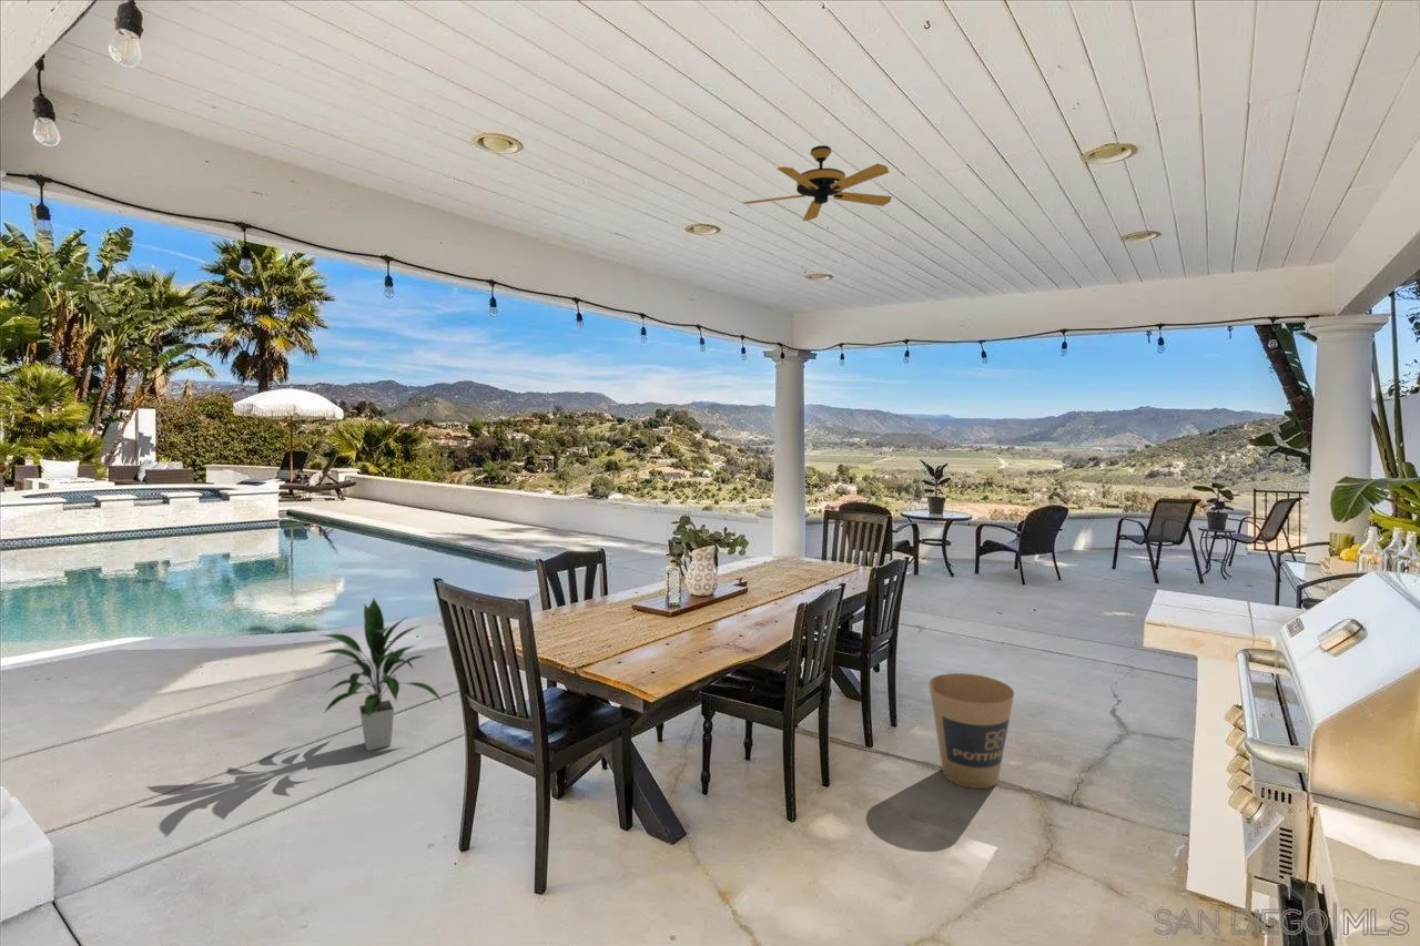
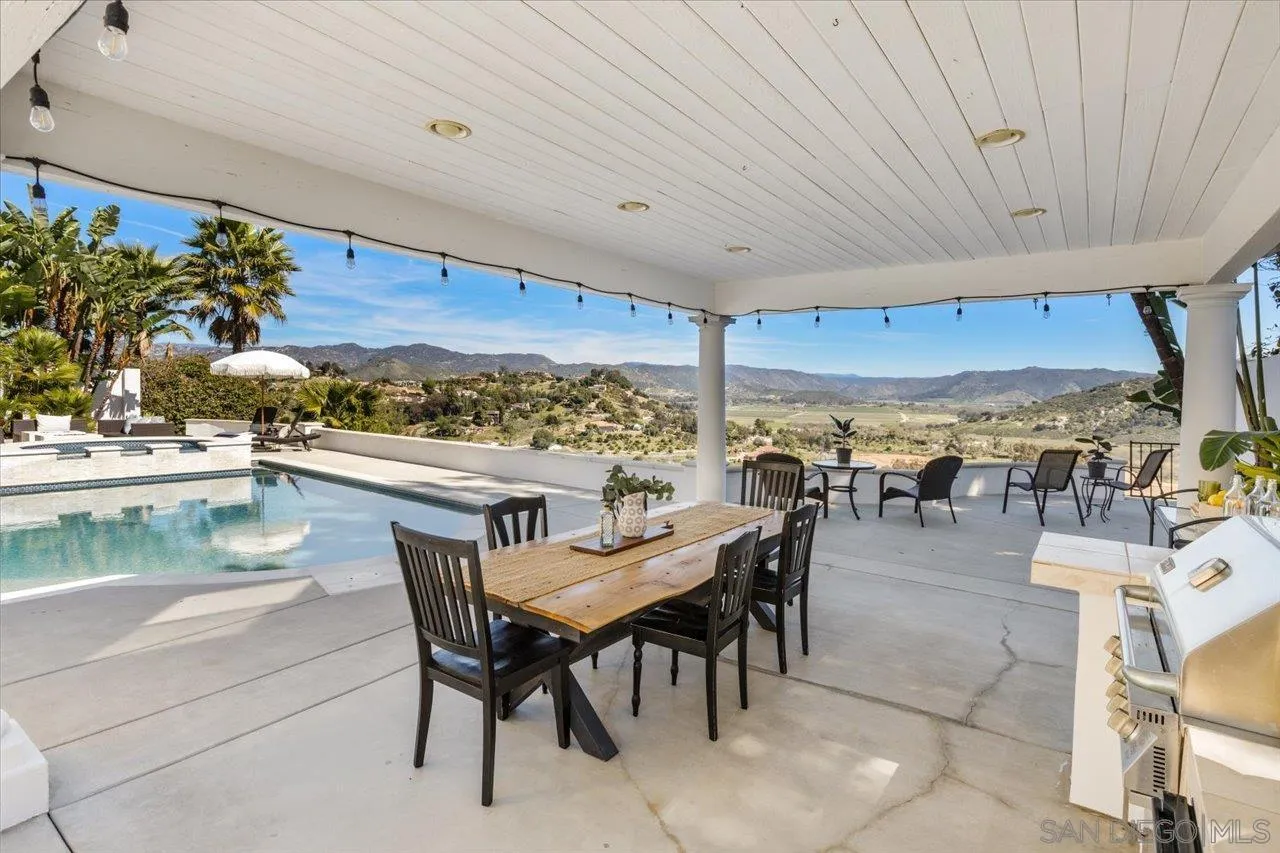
- trash can (970, 731)
- ceiling fan (816, 191)
- indoor plant (378, 674)
